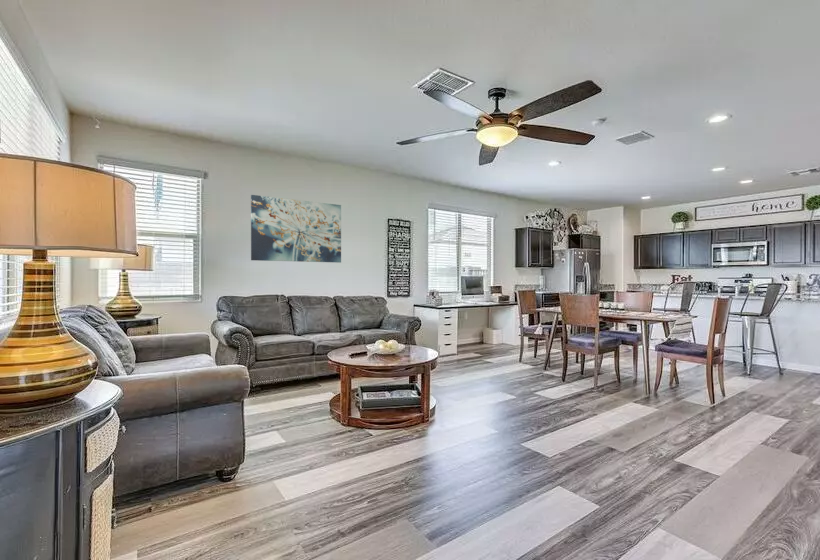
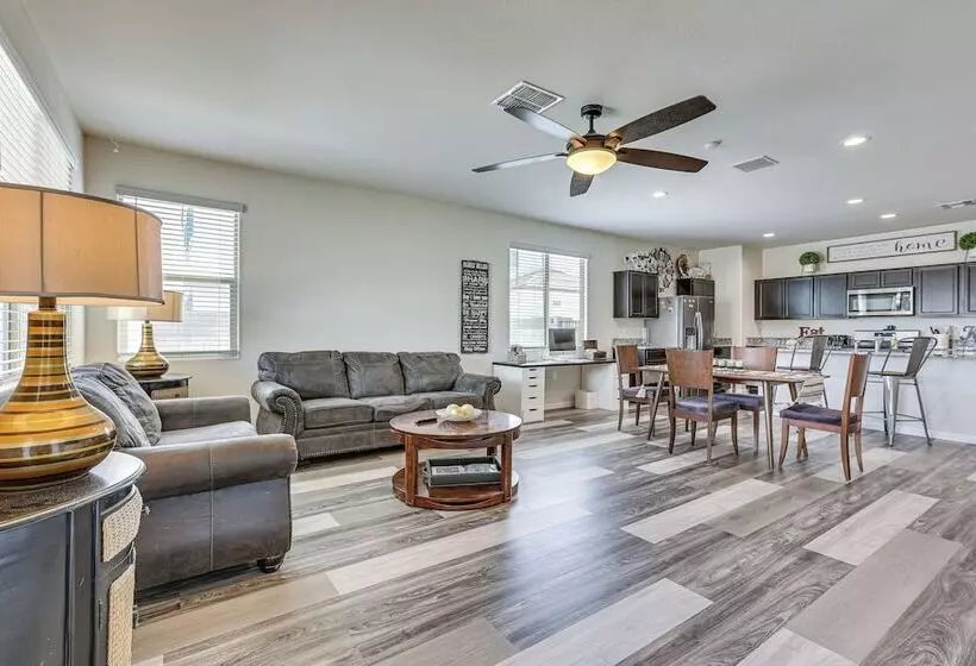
- wall art (298, 230)
